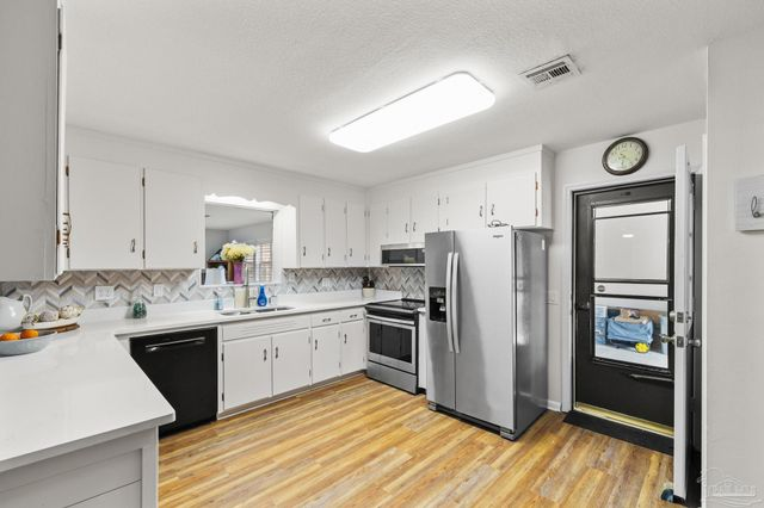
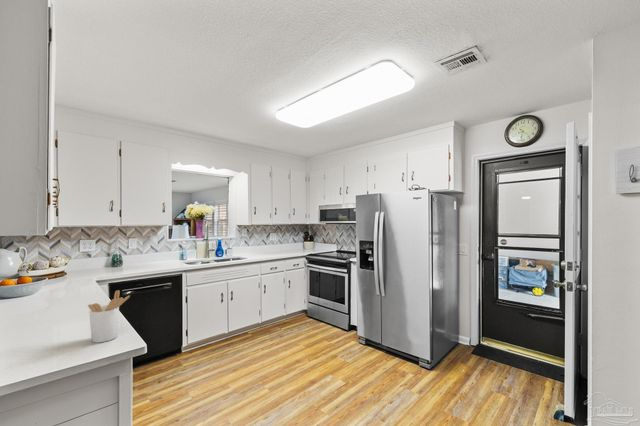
+ utensil holder (109, 316)
